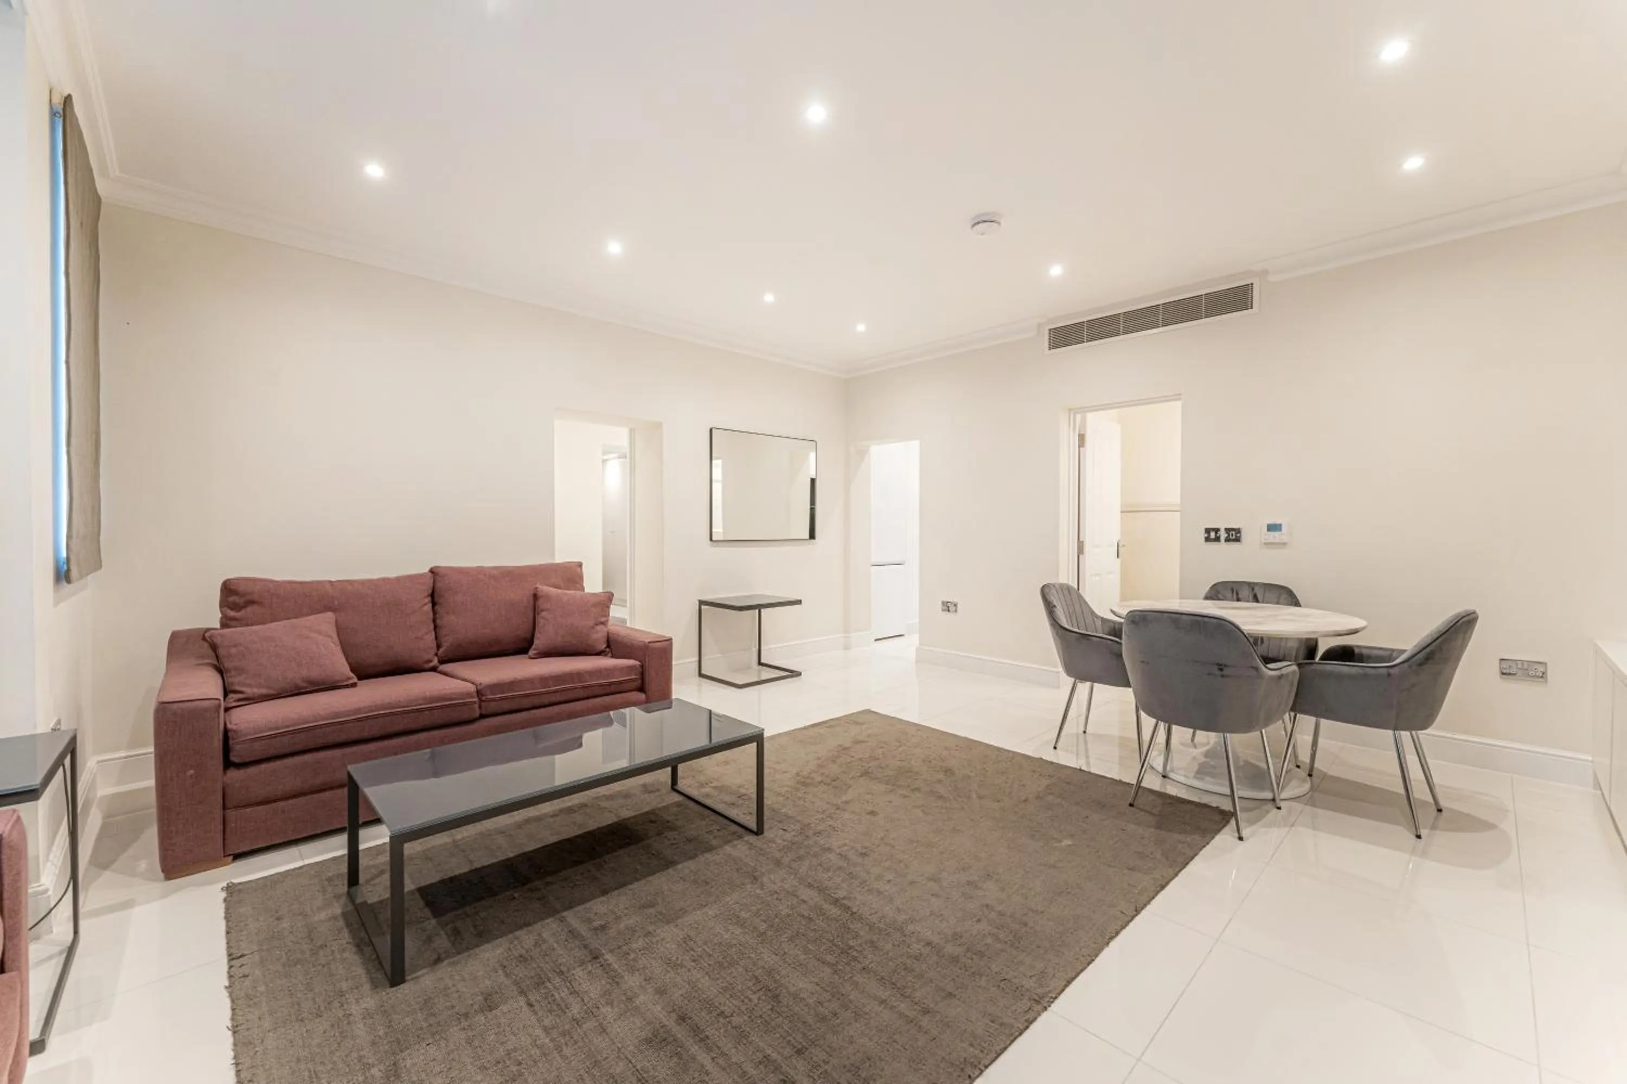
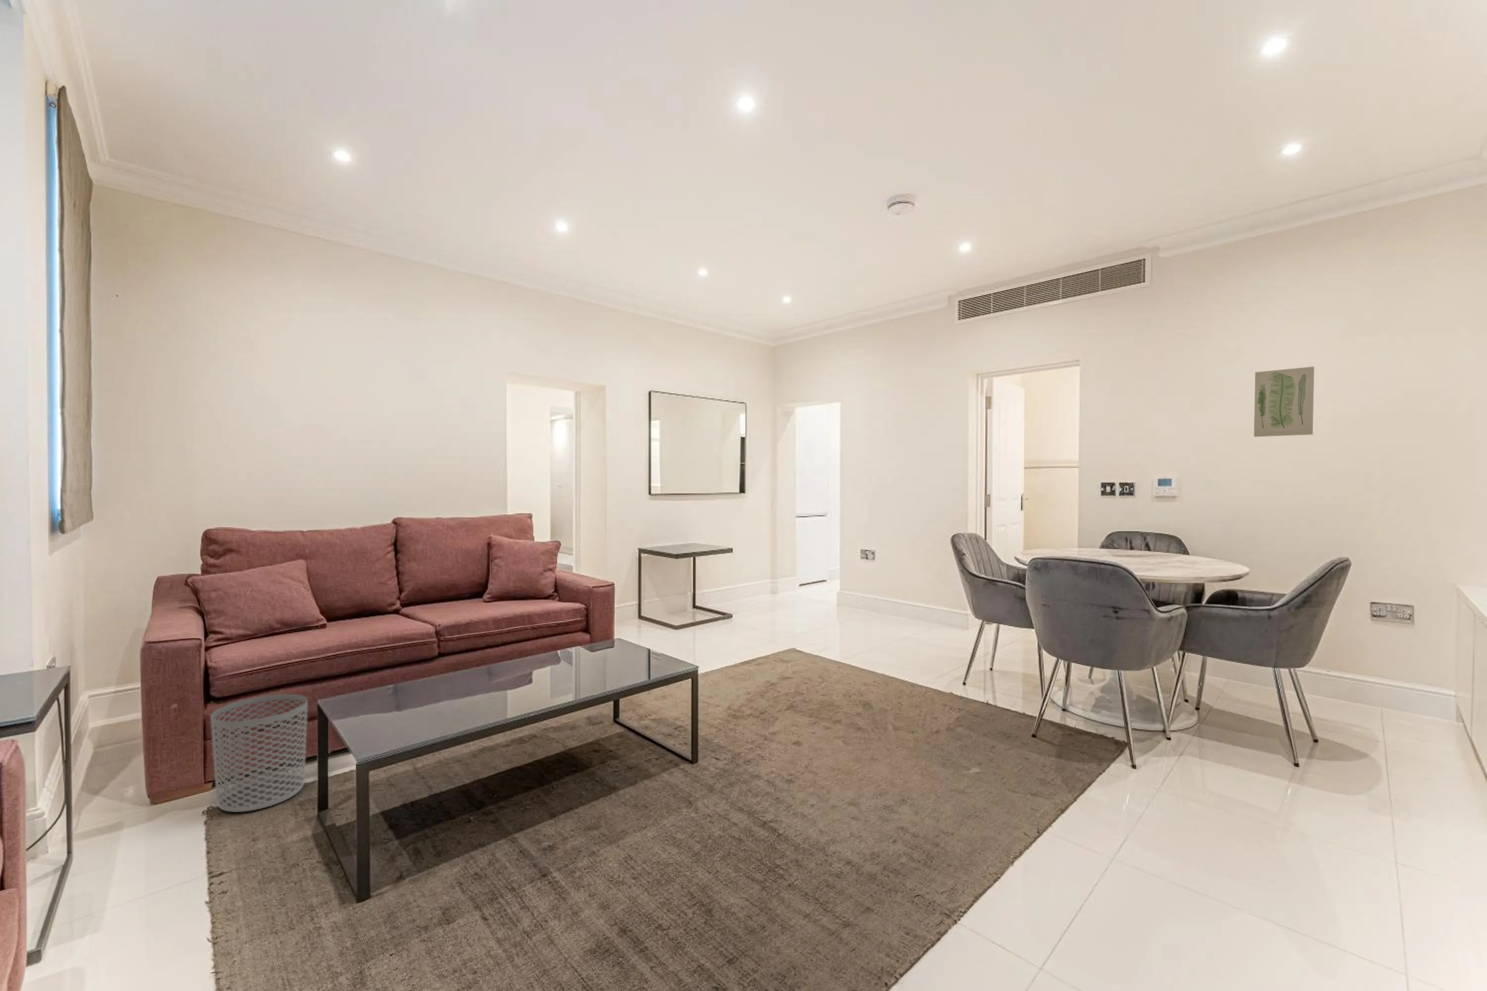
+ waste bin (261, 751)
+ wall art (1283, 403)
